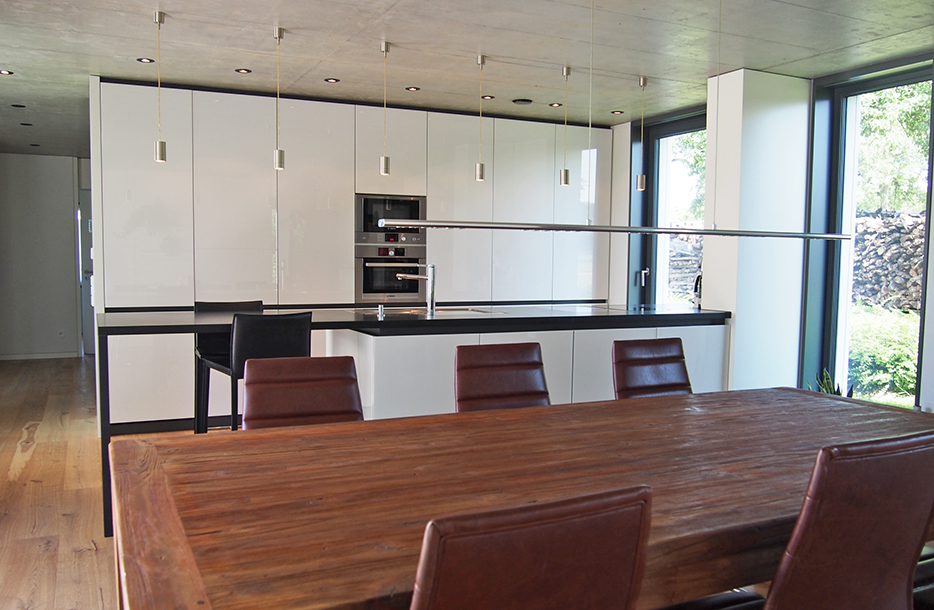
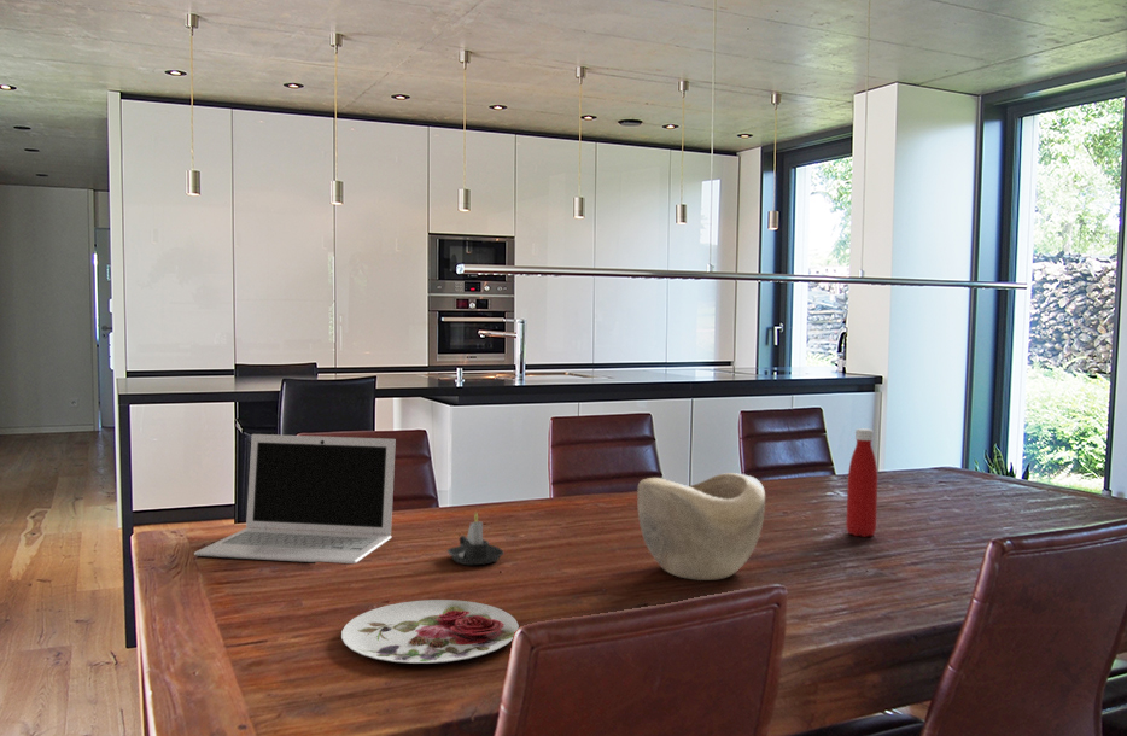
+ laptop (299, 495)
+ decorative bowl (700, 524)
+ bottle (862, 481)
+ plate (431, 626)
+ candle (473, 535)
